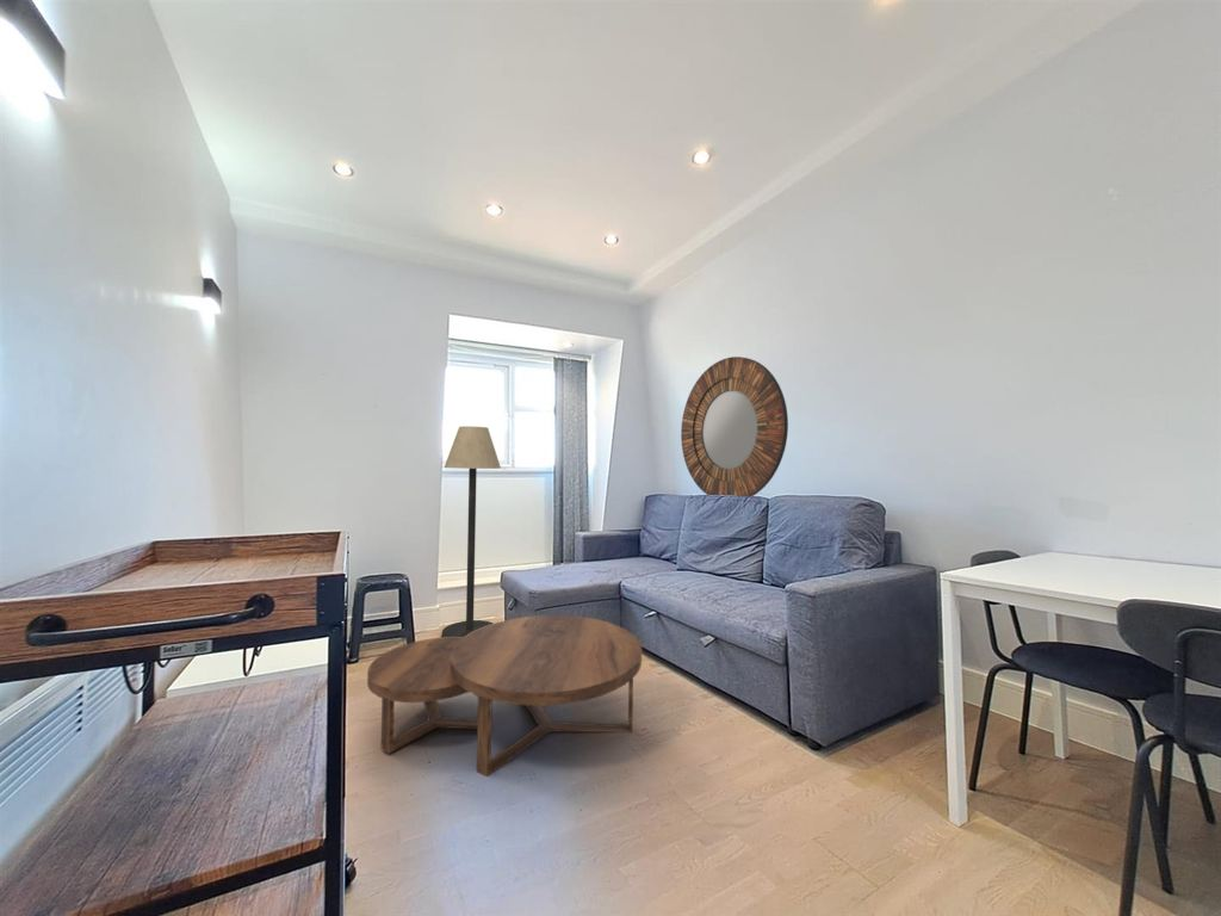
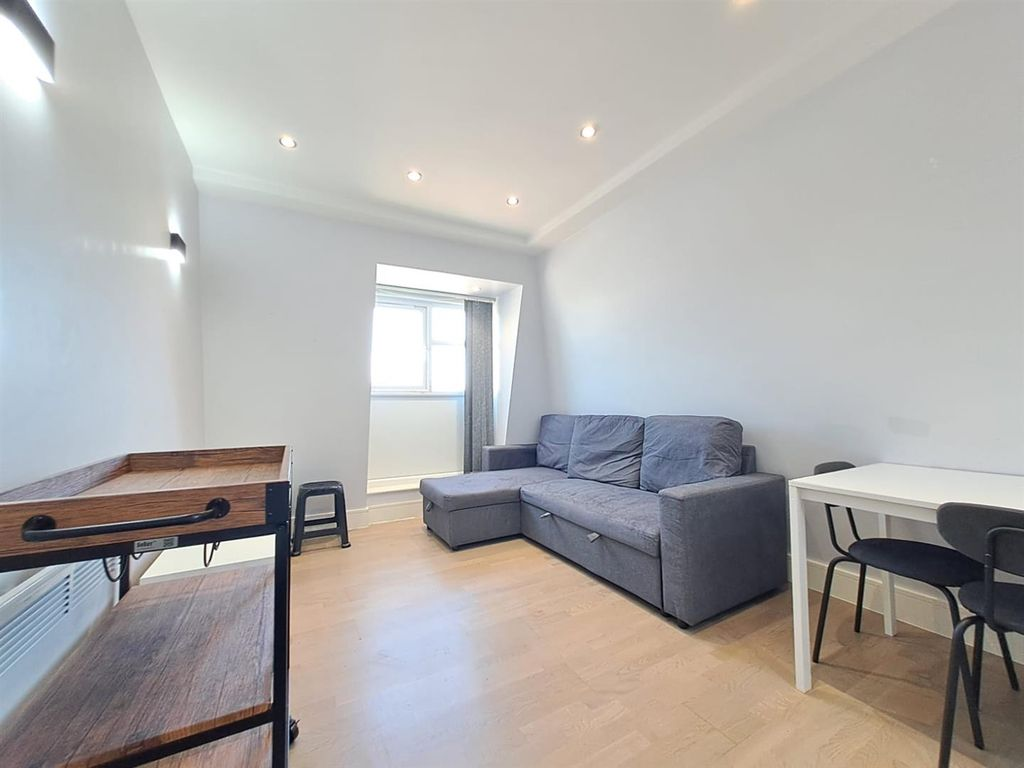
- floor lamp (471, 530)
- home mirror (727, 429)
- coffee table (507, 686)
